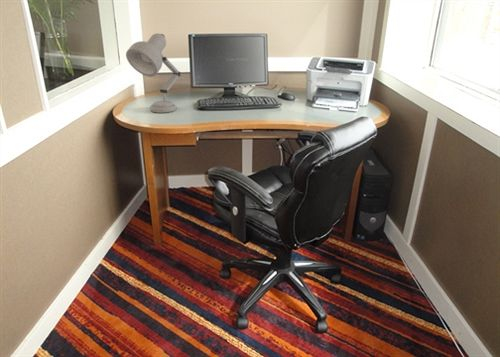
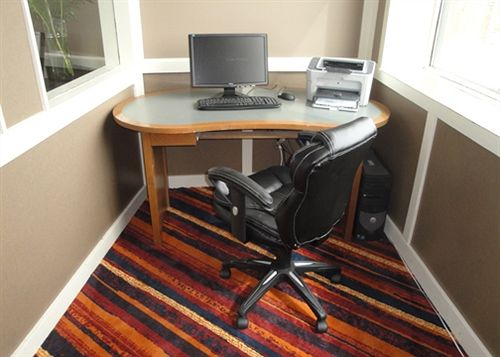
- desk lamp (156, 73)
